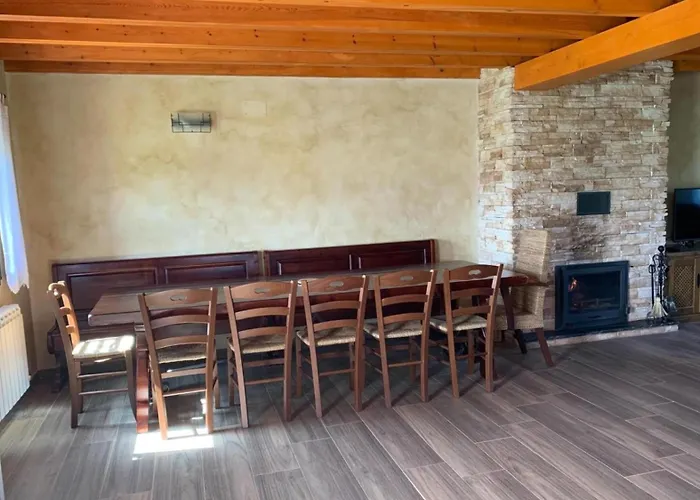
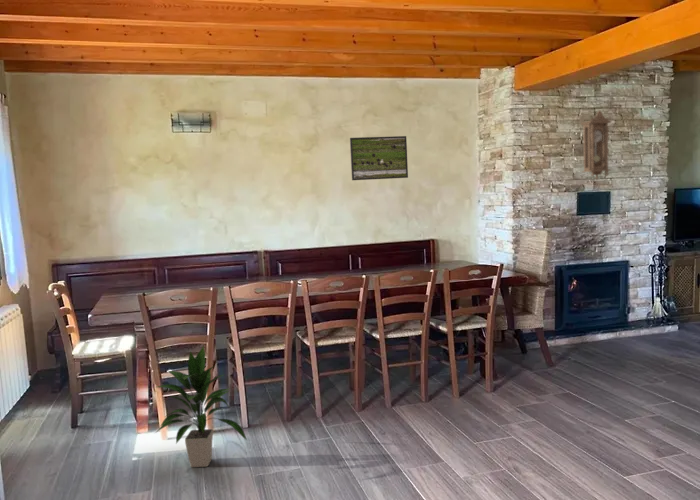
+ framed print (379, 158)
+ pendulum clock (596, 145)
+ indoor plant (199, 409)
